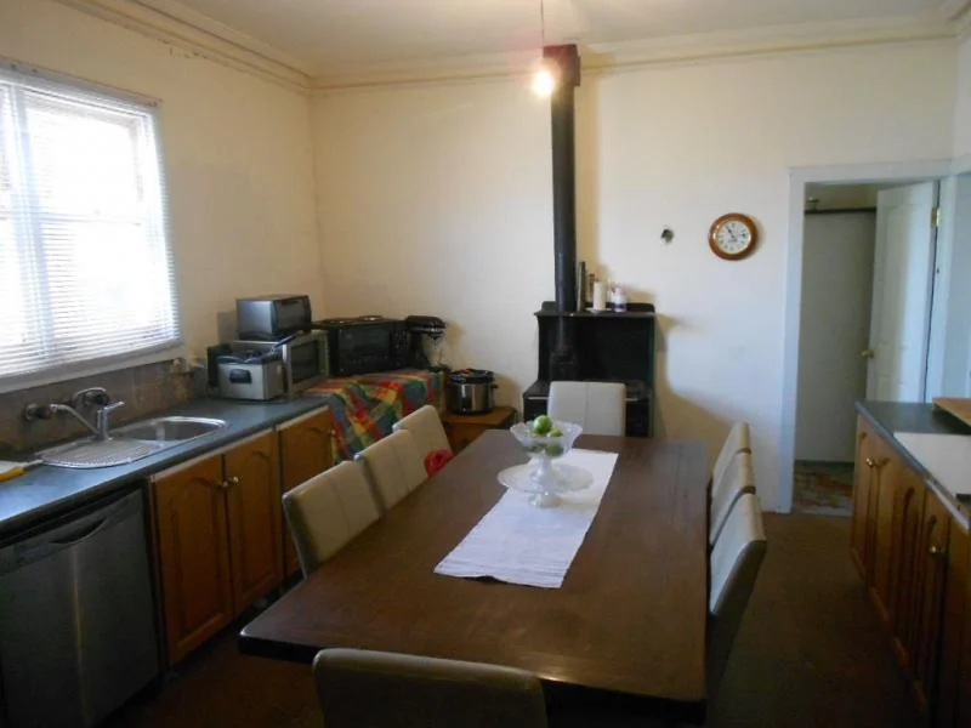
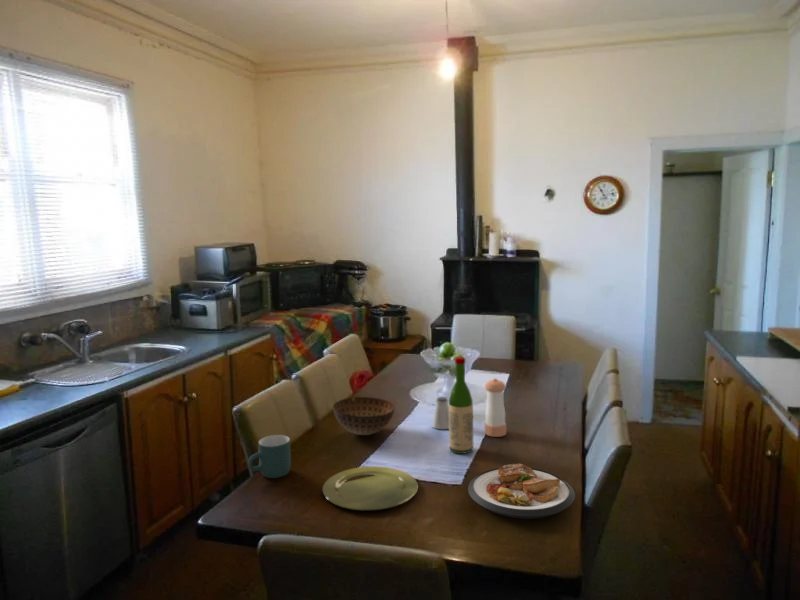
+ plate (520, 487)
+ mug (271, 458)
+ saltshaker (442, 412)
+ wine bottle (460, 404)
+ pepper shaker (495, 406)
+ bowl (364, 418)
+ plate (370, 487)
